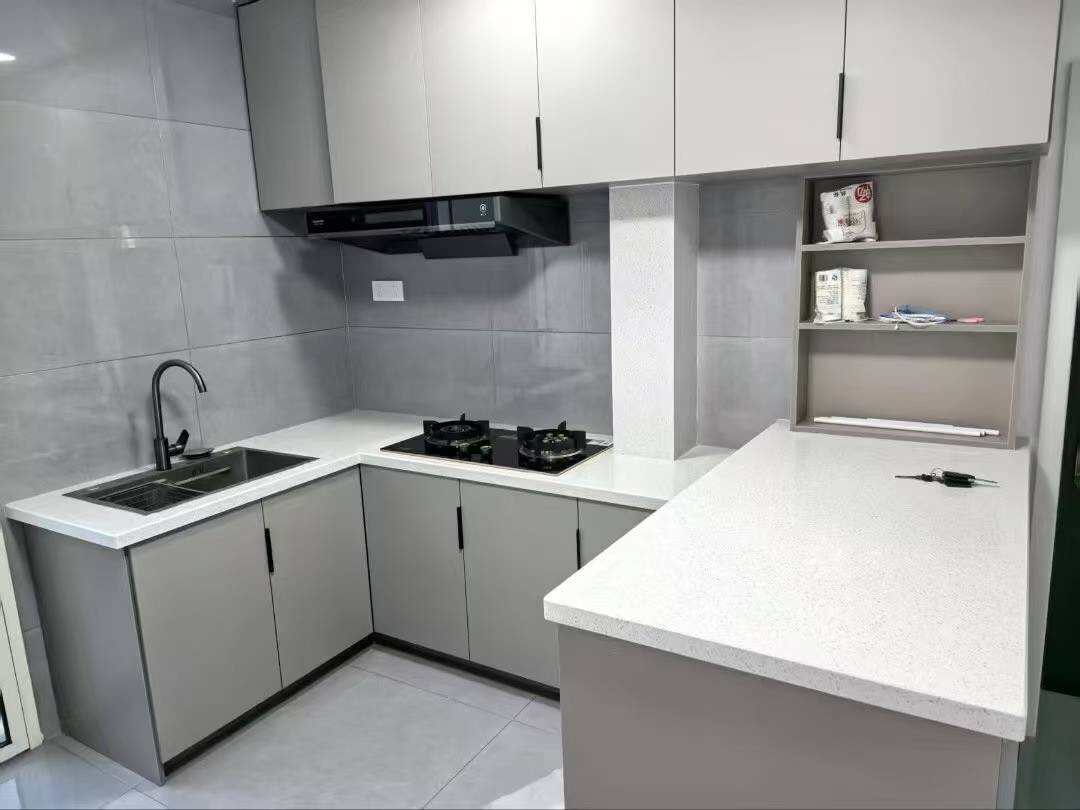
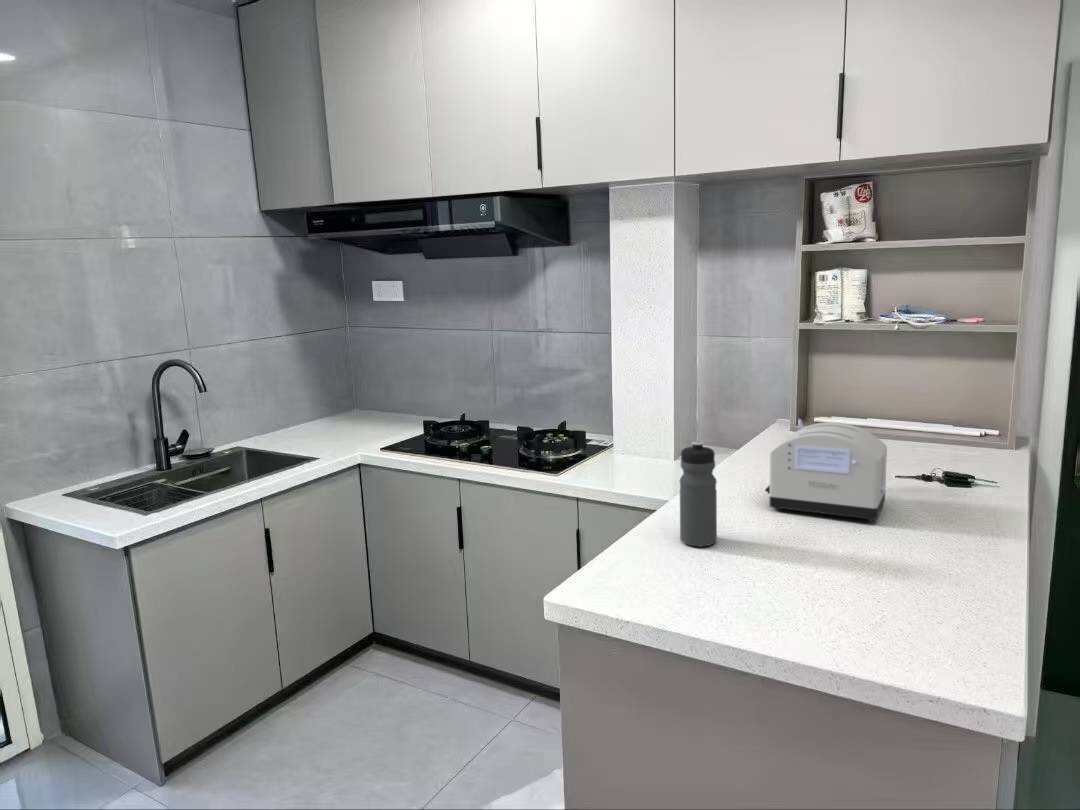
+ toaster (831, 462)
+ water bottle (698, 491)
